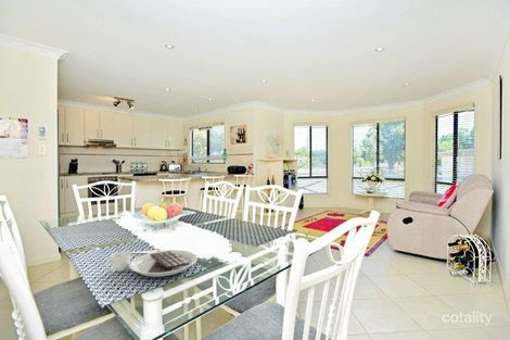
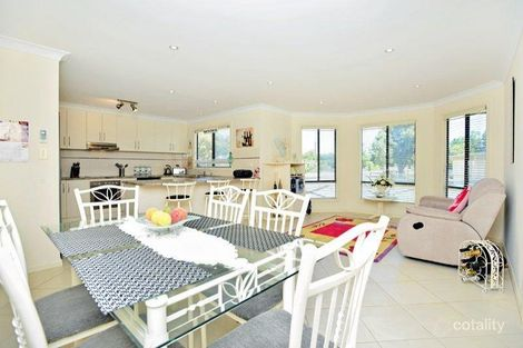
- placemat (152, 254)
